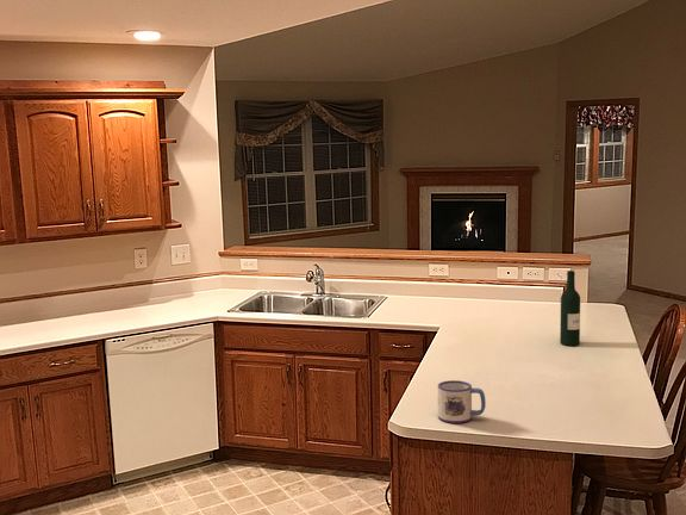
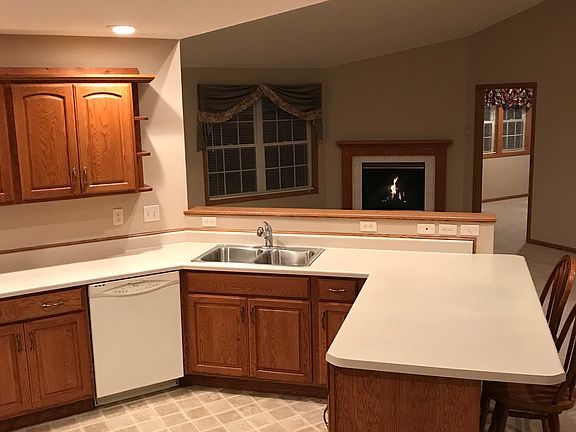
- mug (461, 402)
- wine bottle (569, 308)
